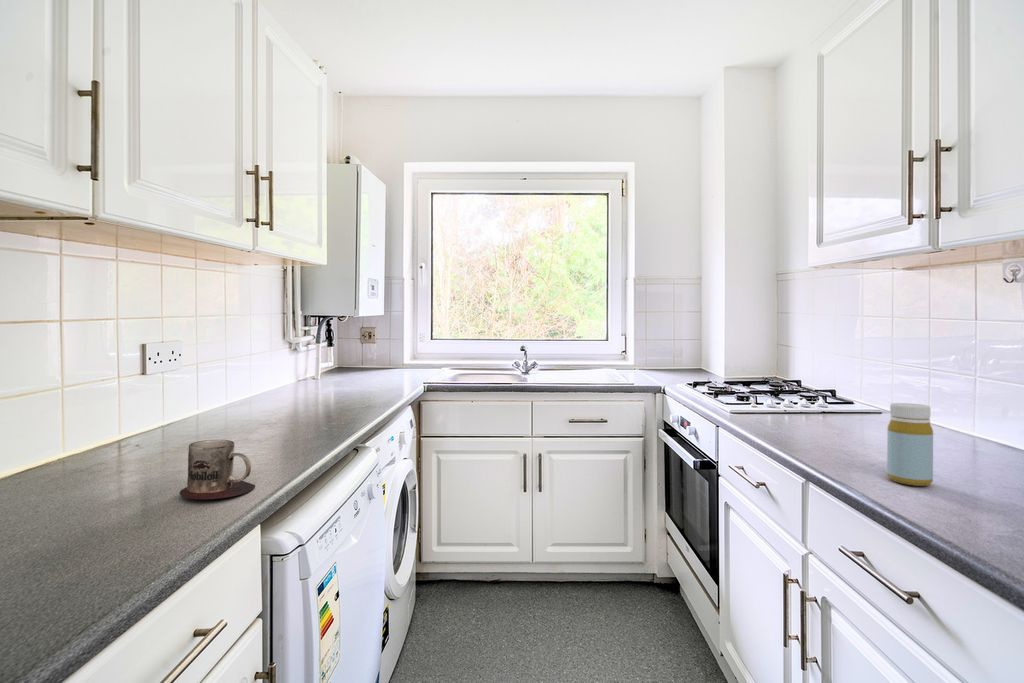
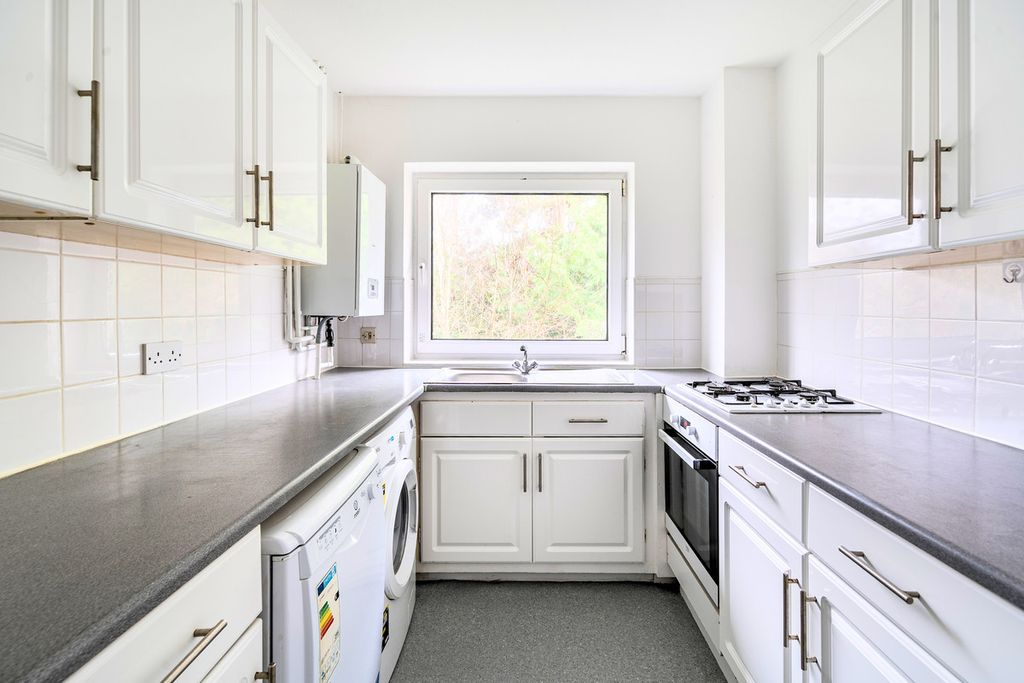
- mug (218, 466)
- bottle (909, 443)
